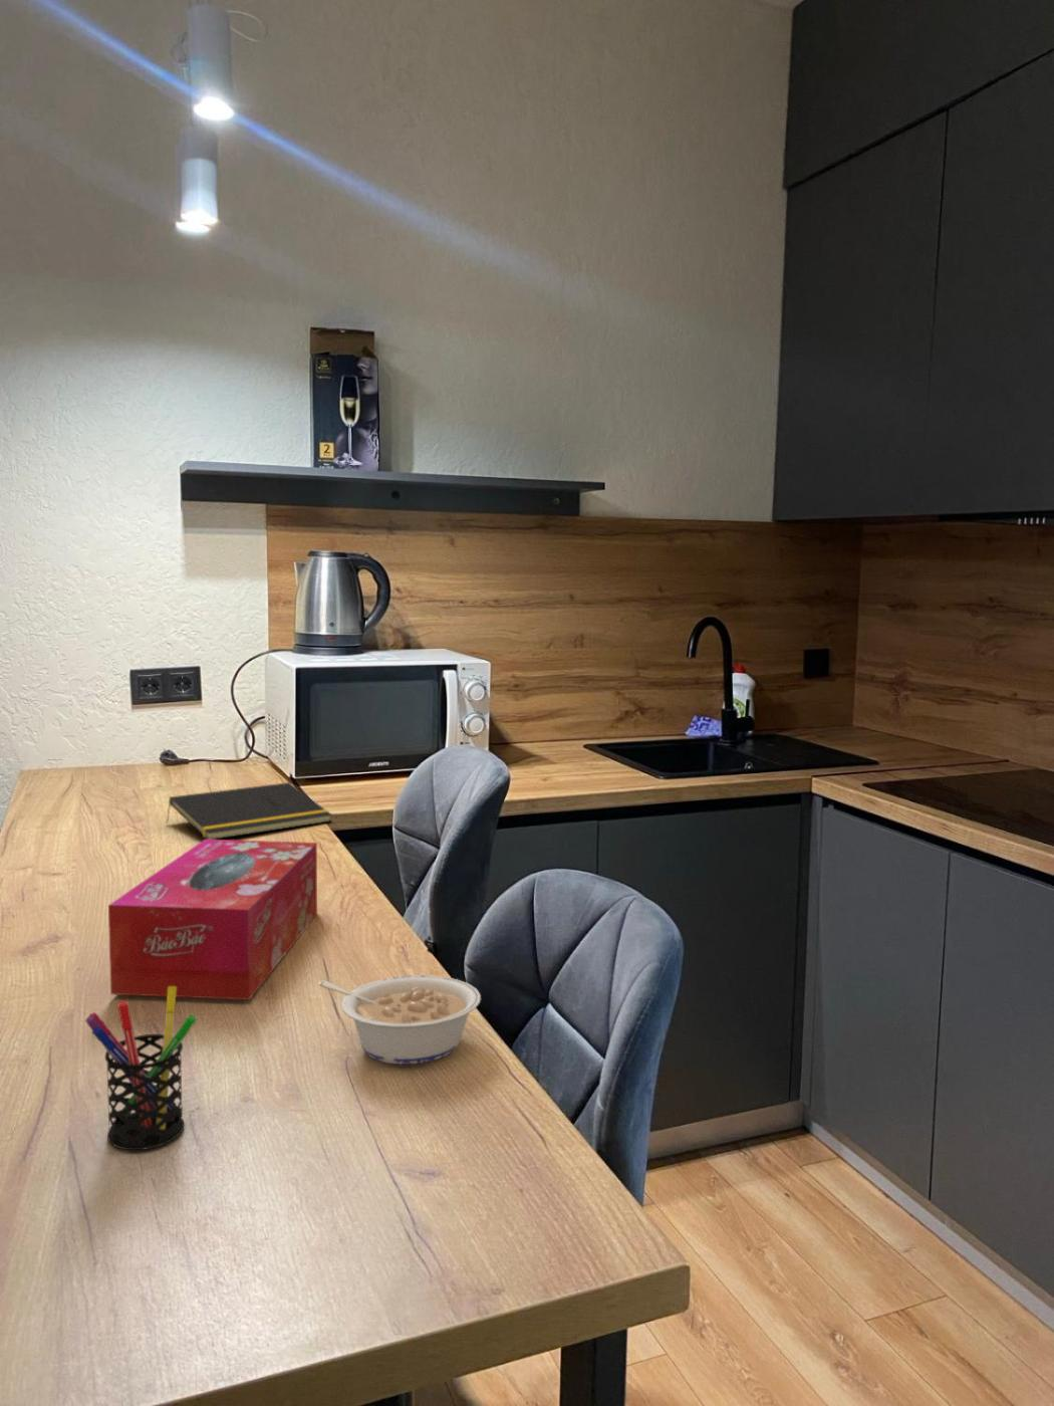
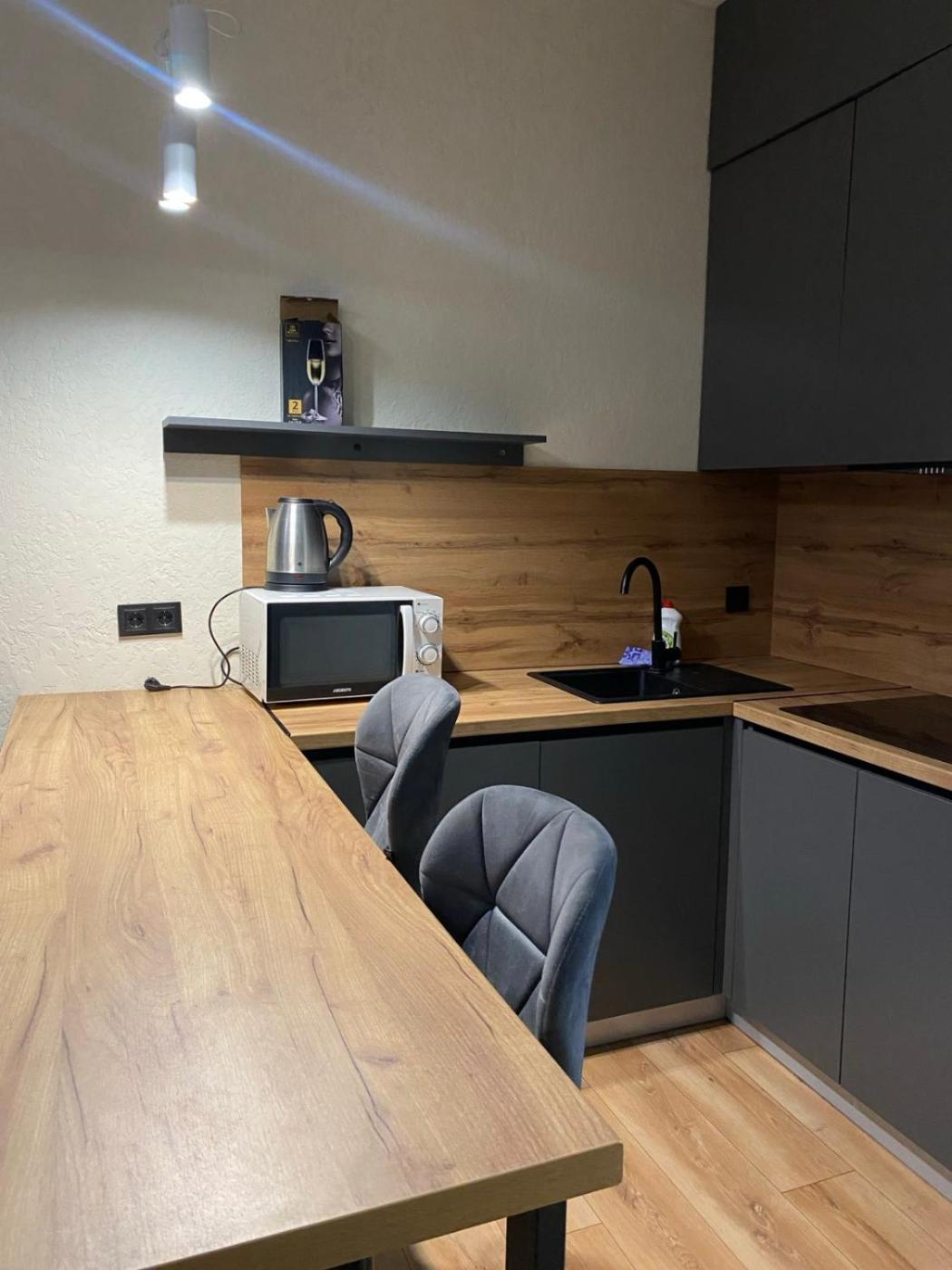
- notepad (251, 808)
- pen holder (149, 1064)
- legume (405, 1019)
- tissue box (224, 910)
